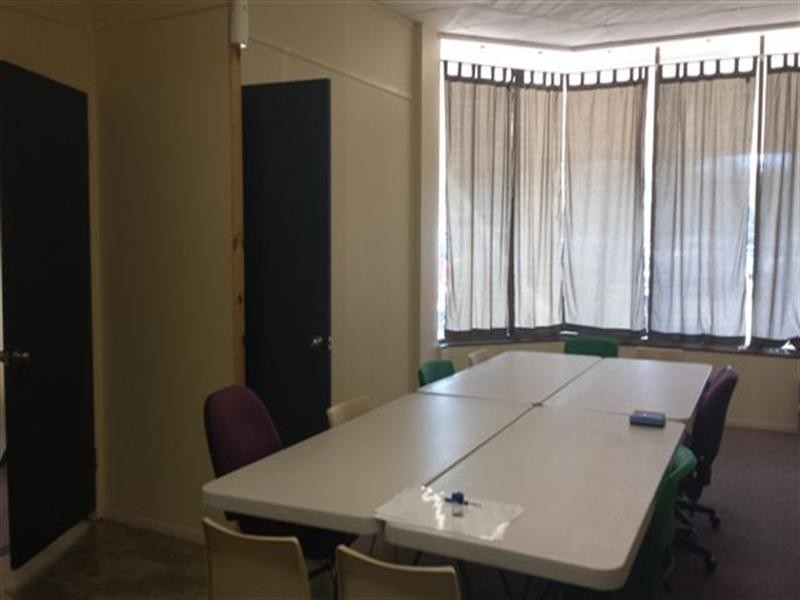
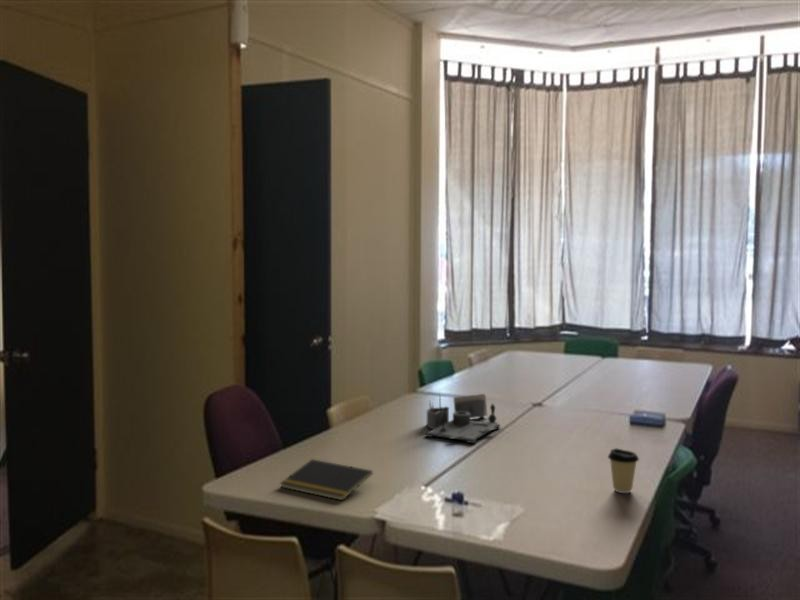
+ coffee cup (622, 471)
+ desk organizer (463, 411)
+ notepad (326, 478)
